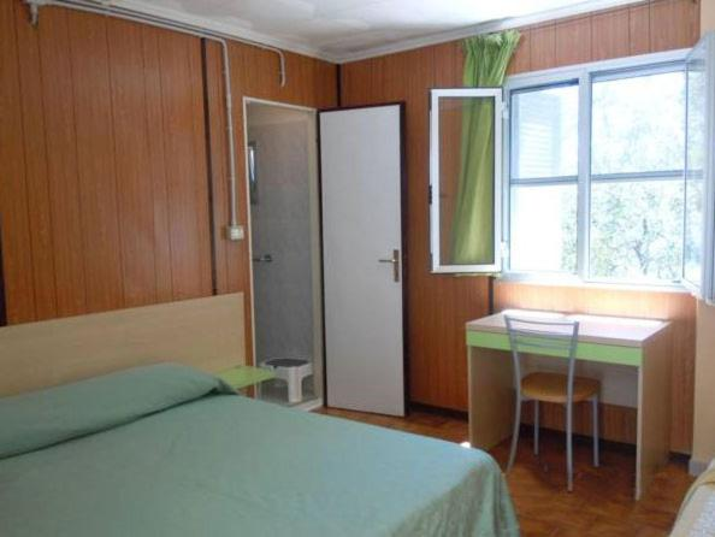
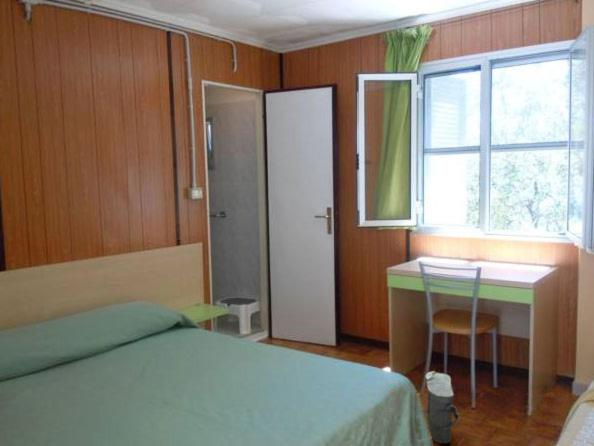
+ bag (442, 407)
